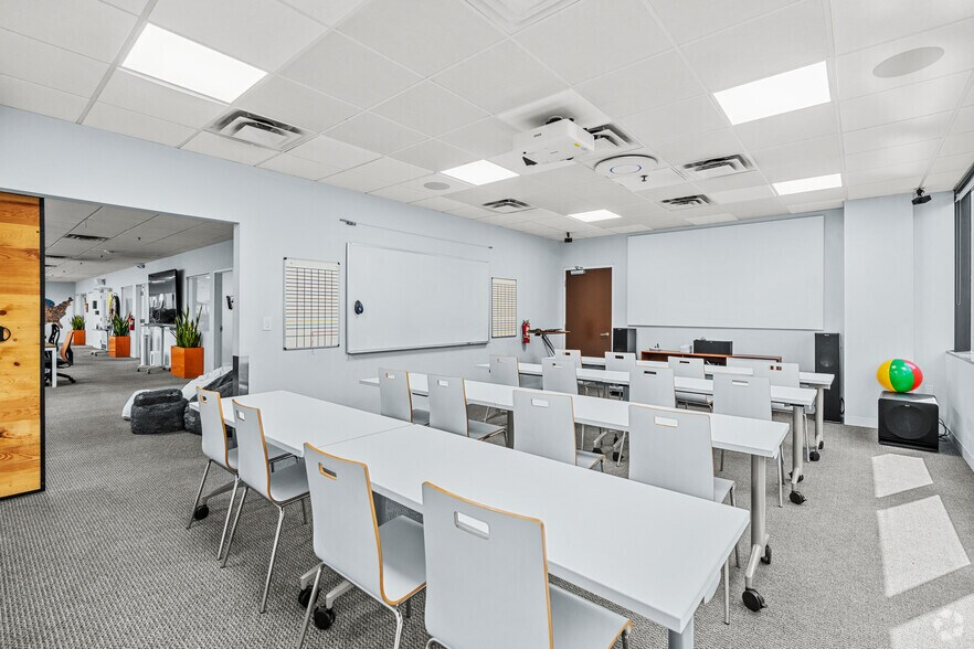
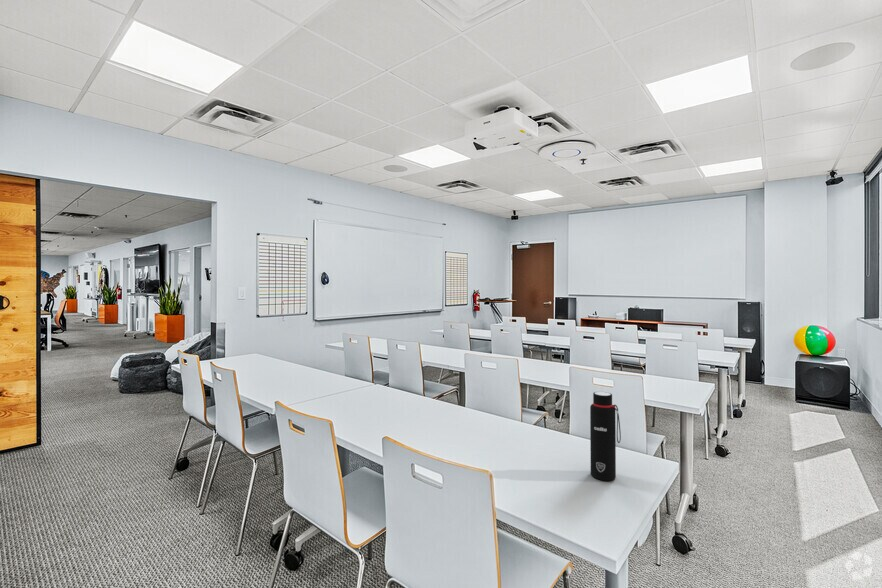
+ water bottle (605, 435)
